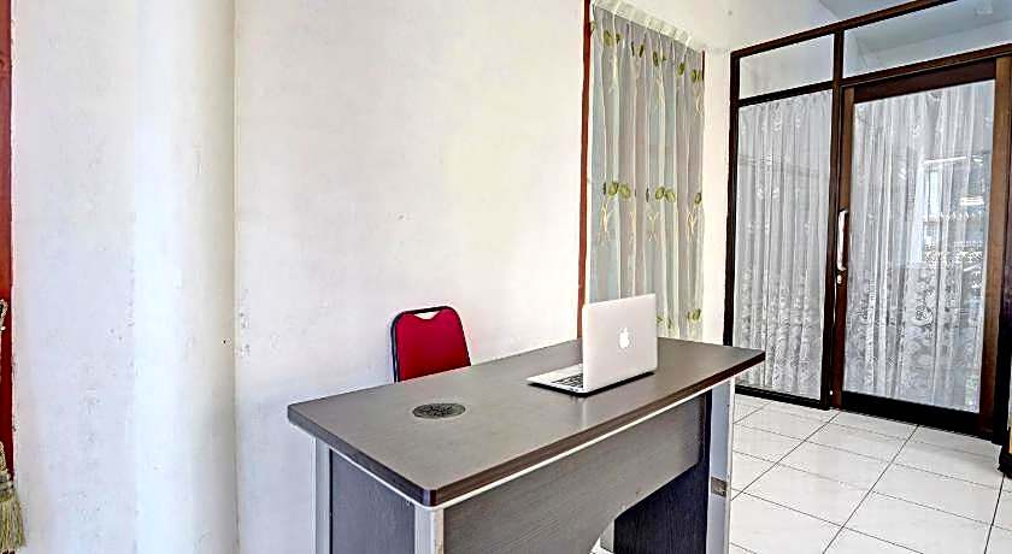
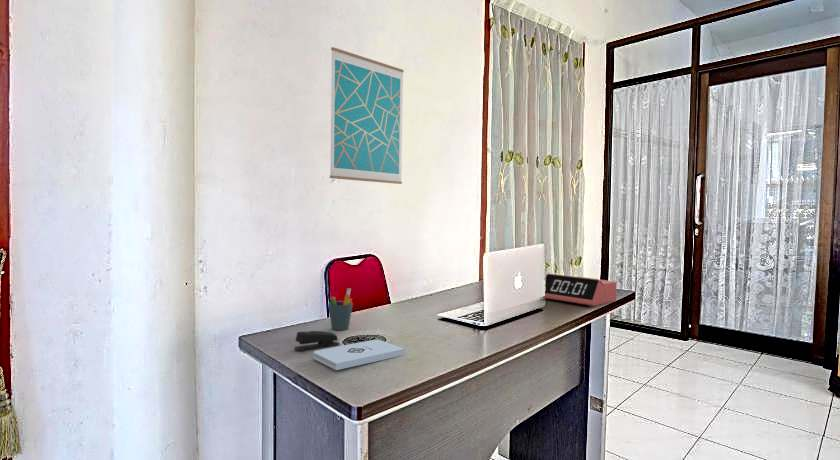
+ wall art (369, 120)
+ pen holder (340, 309)
+ stapler (317, 338)
+ notepad (358, 353)
+ alarm clock (577, 287)
